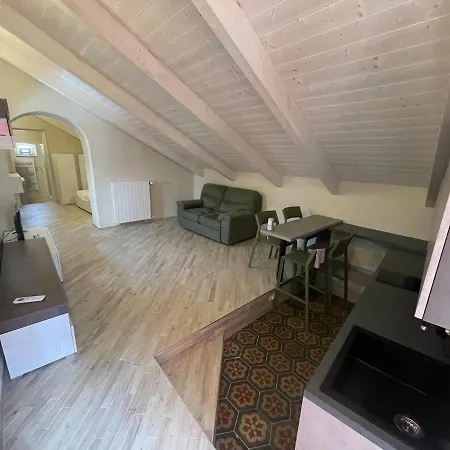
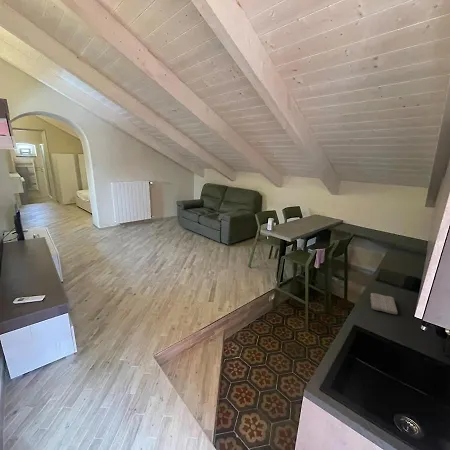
+ washcloth (383, 302)
